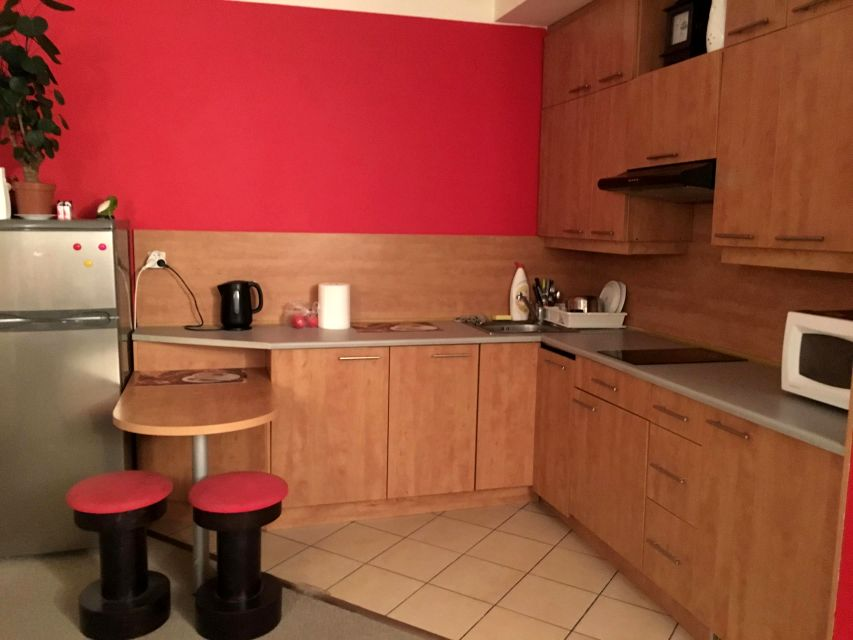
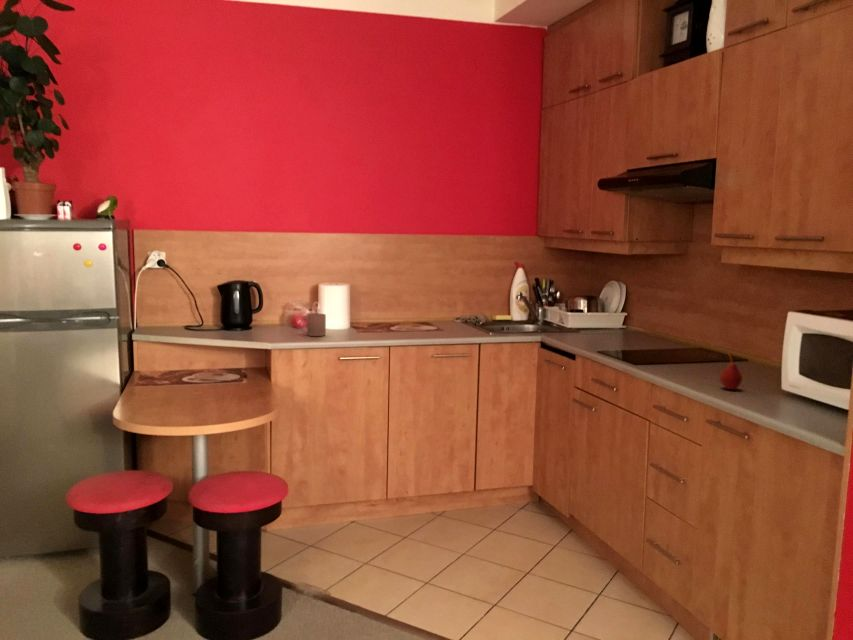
+ fruit (731, 371)
+ mug (312, 324)
